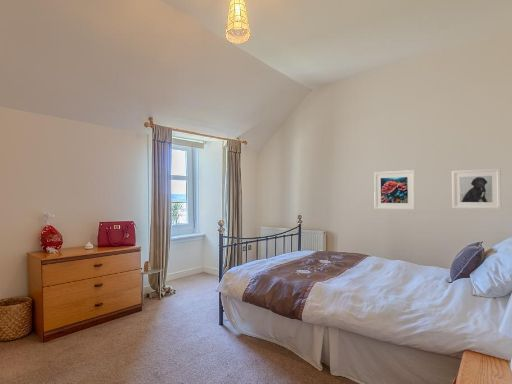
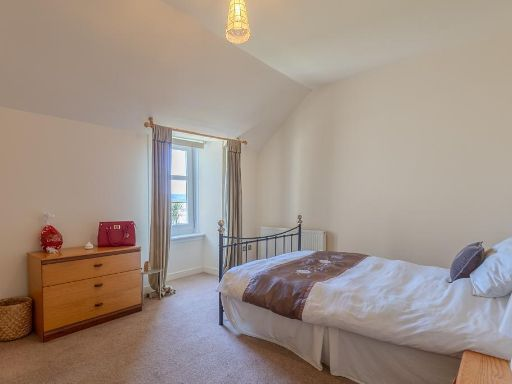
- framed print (475, 189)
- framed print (393, 190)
